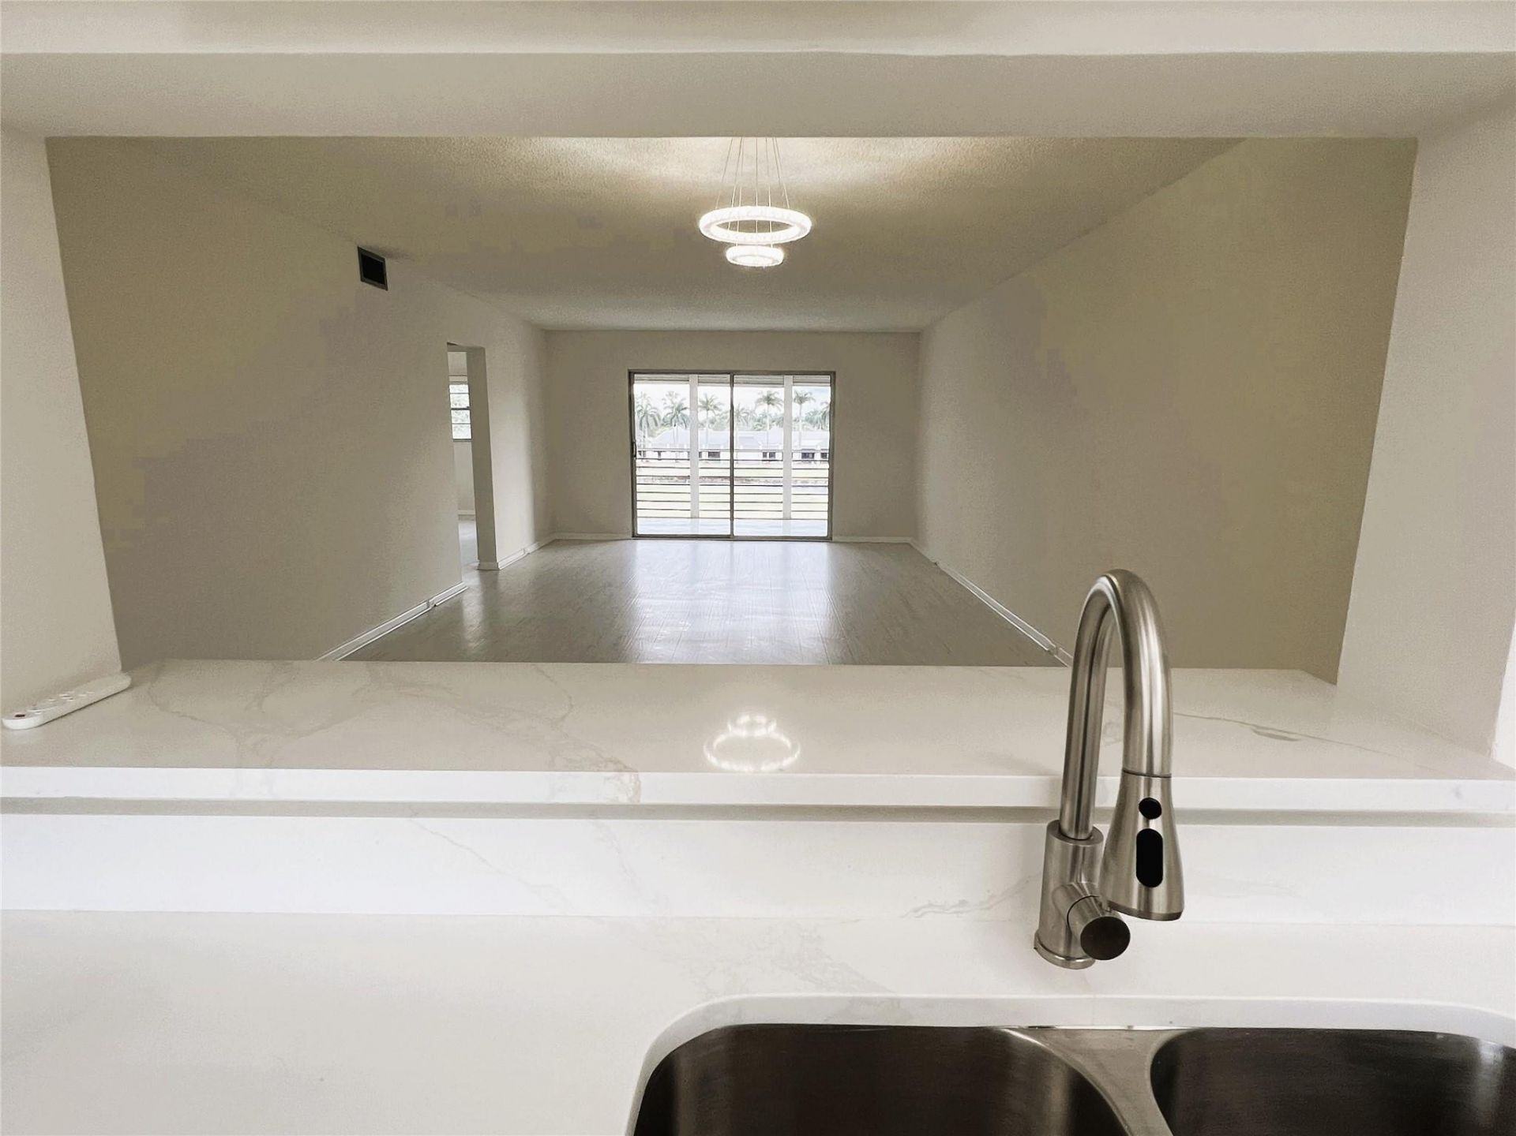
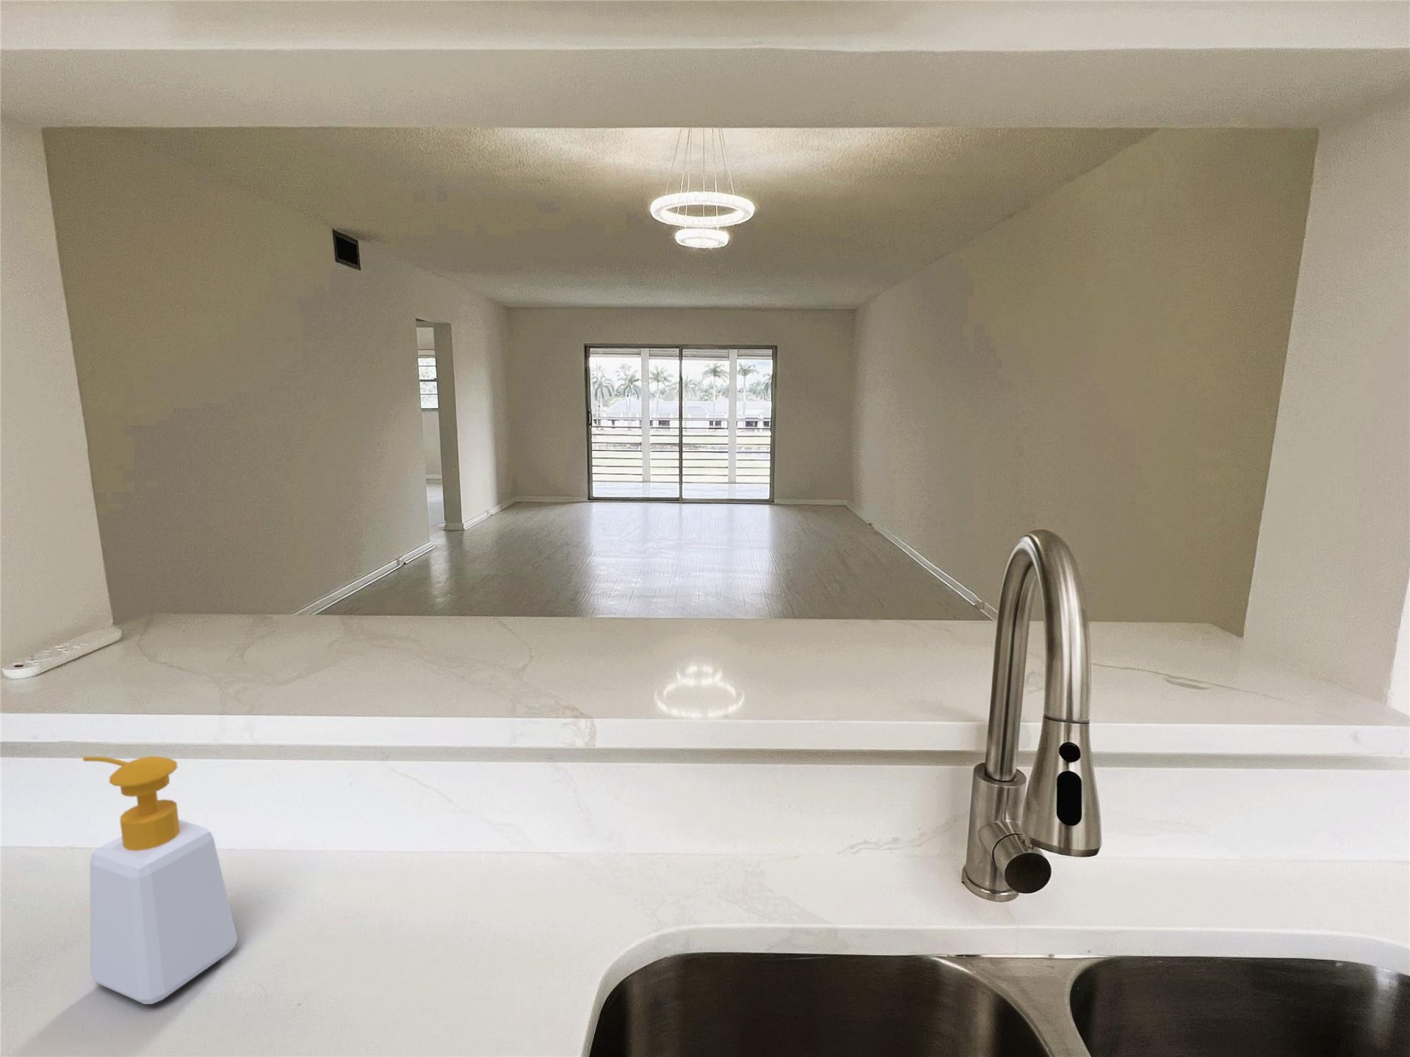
+ soap bottle (141, 860)
